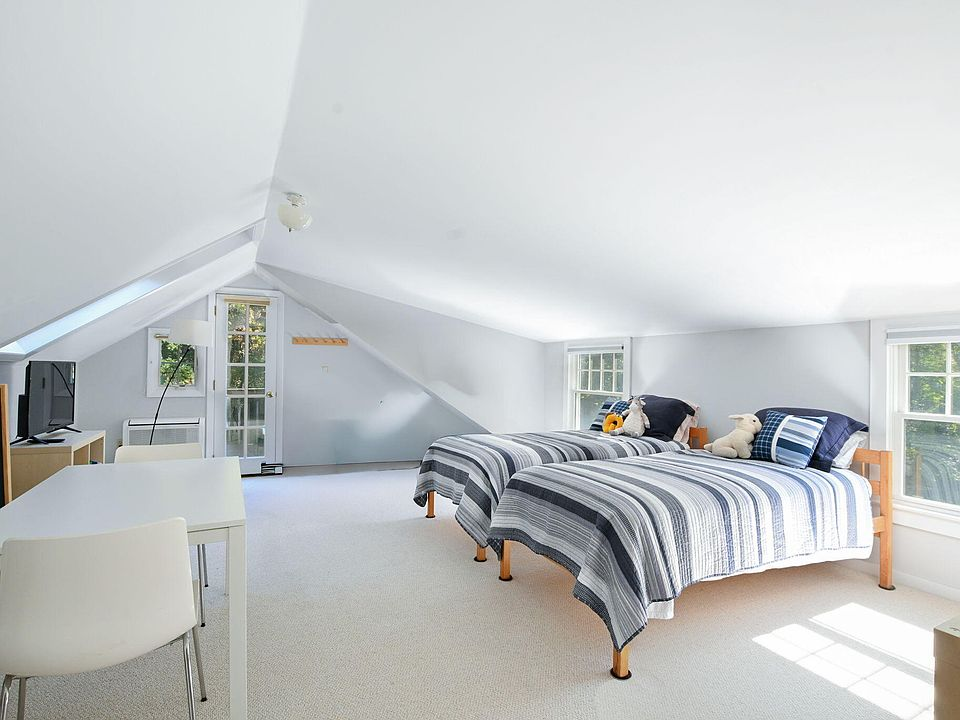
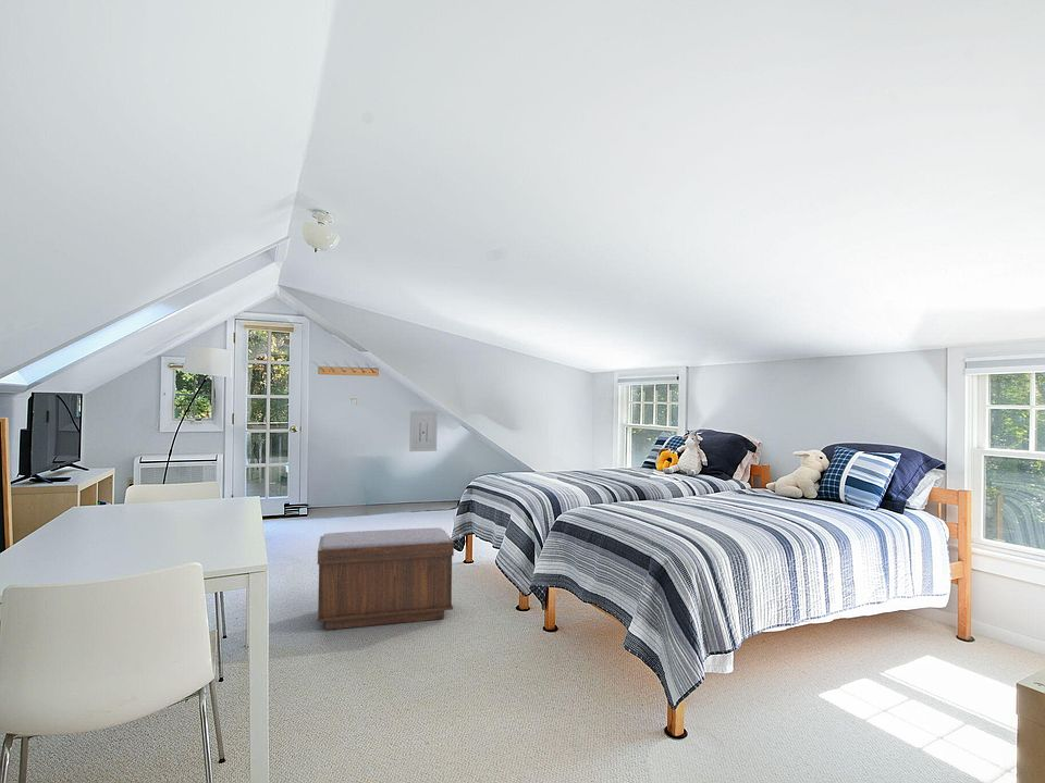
+ bench (385, 573)
+ wall art (423, 431)
